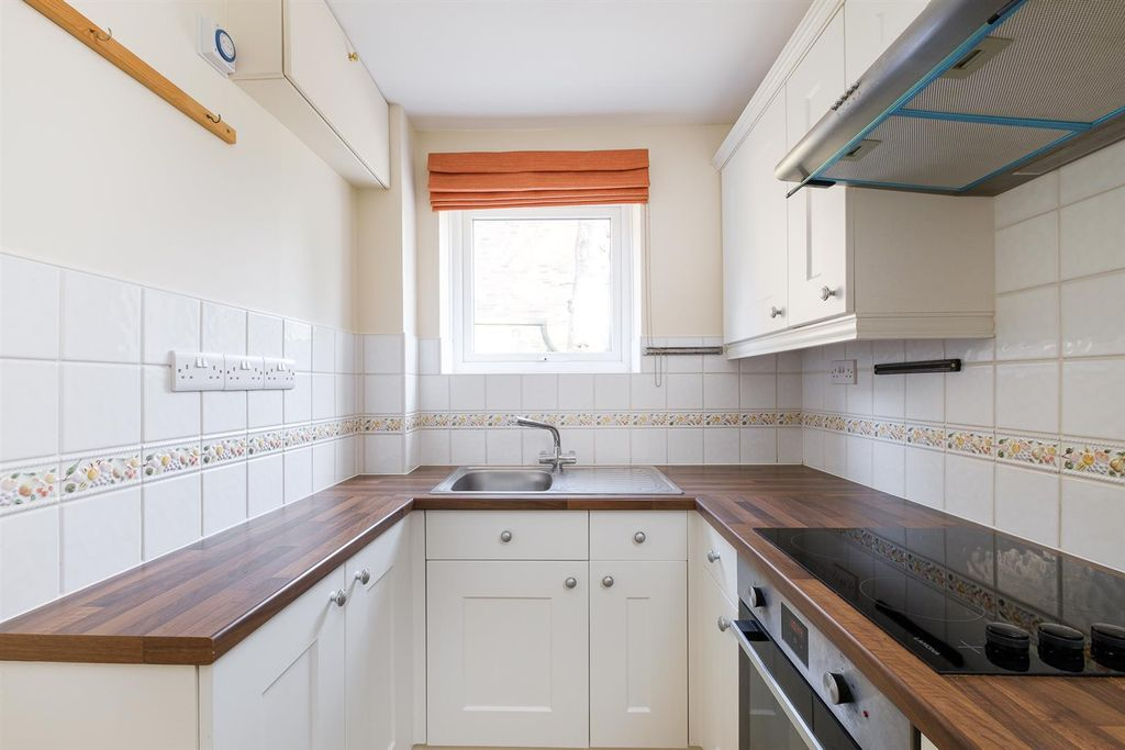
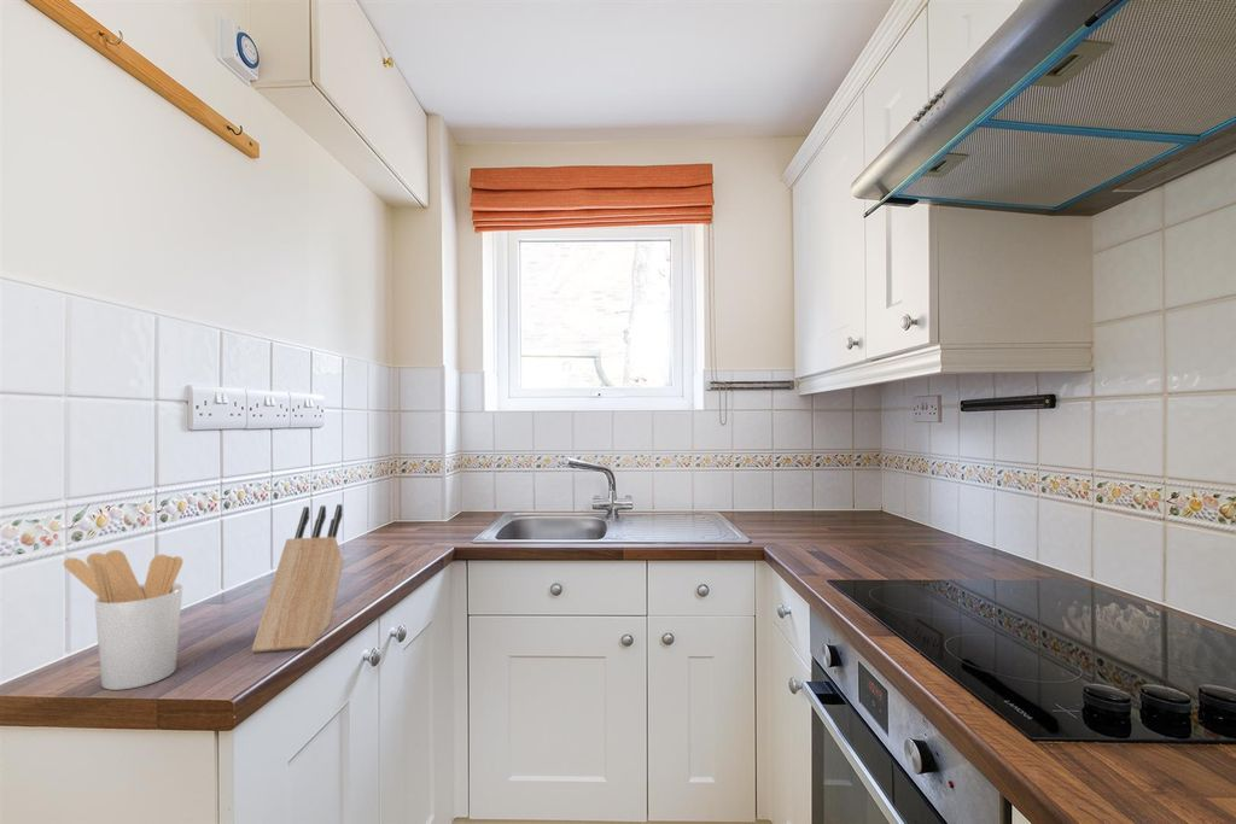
+ knife block (305, 568)
+ utensil holder (124, 612)
